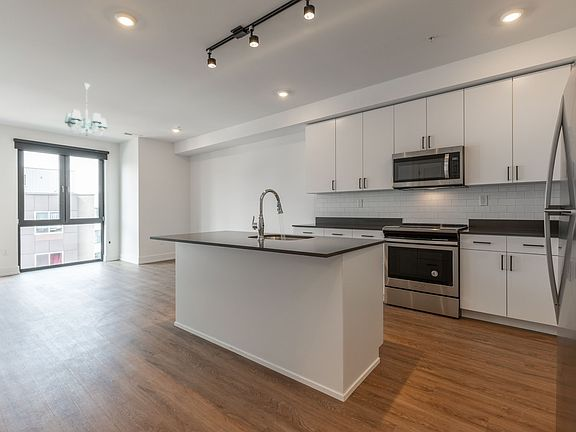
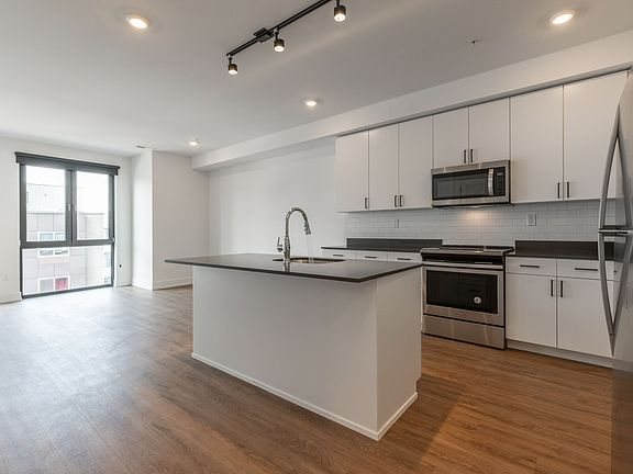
- chandelier (86, 111)
